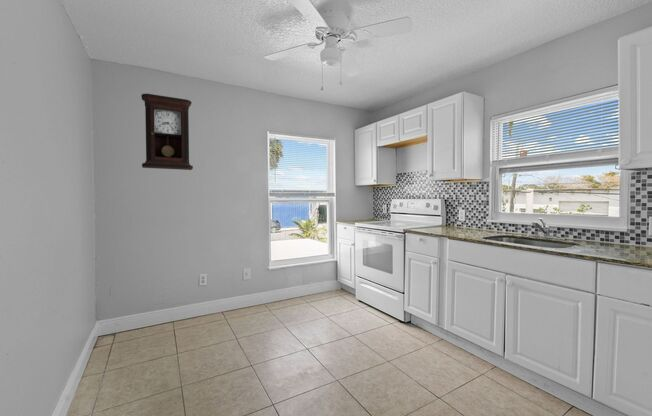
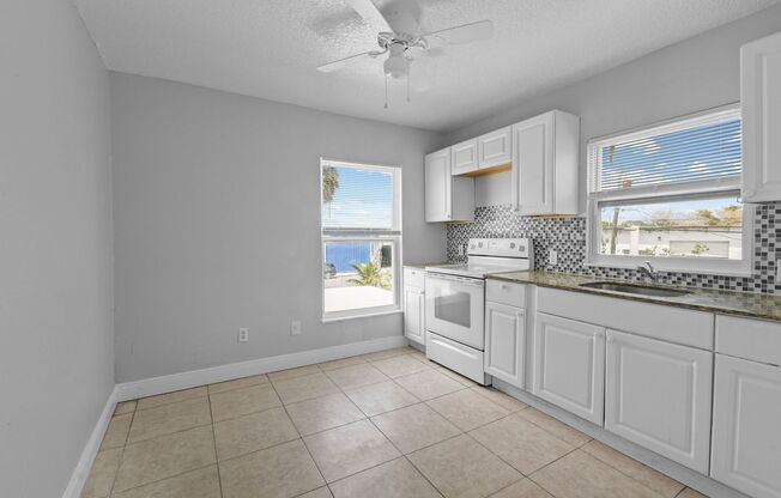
- pendulum clock (167, 133)
